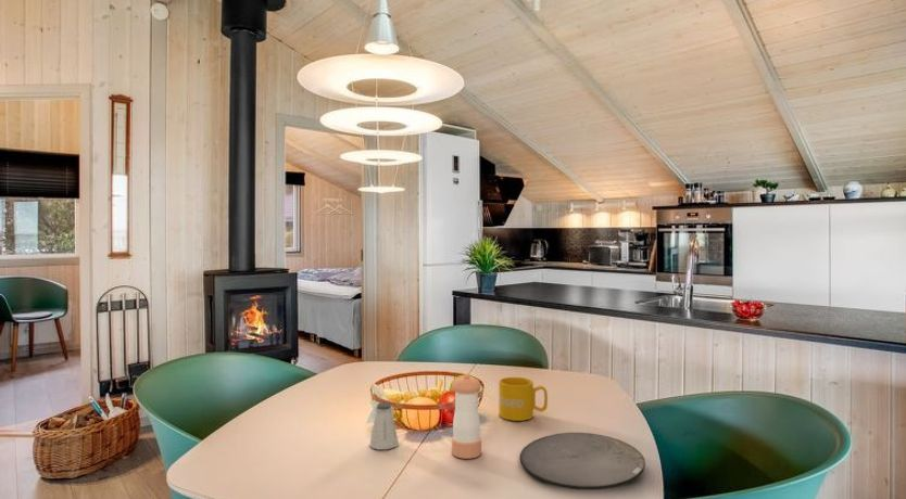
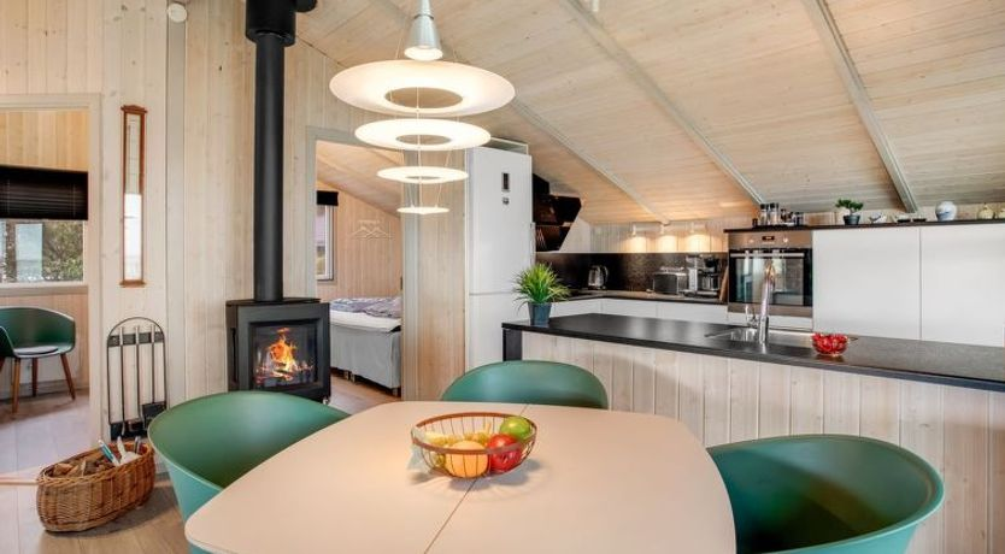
- saltshaker (383, 424)
- plate (580, 458)
- mug (523, 398)
- pepper shaker (466, 413)
